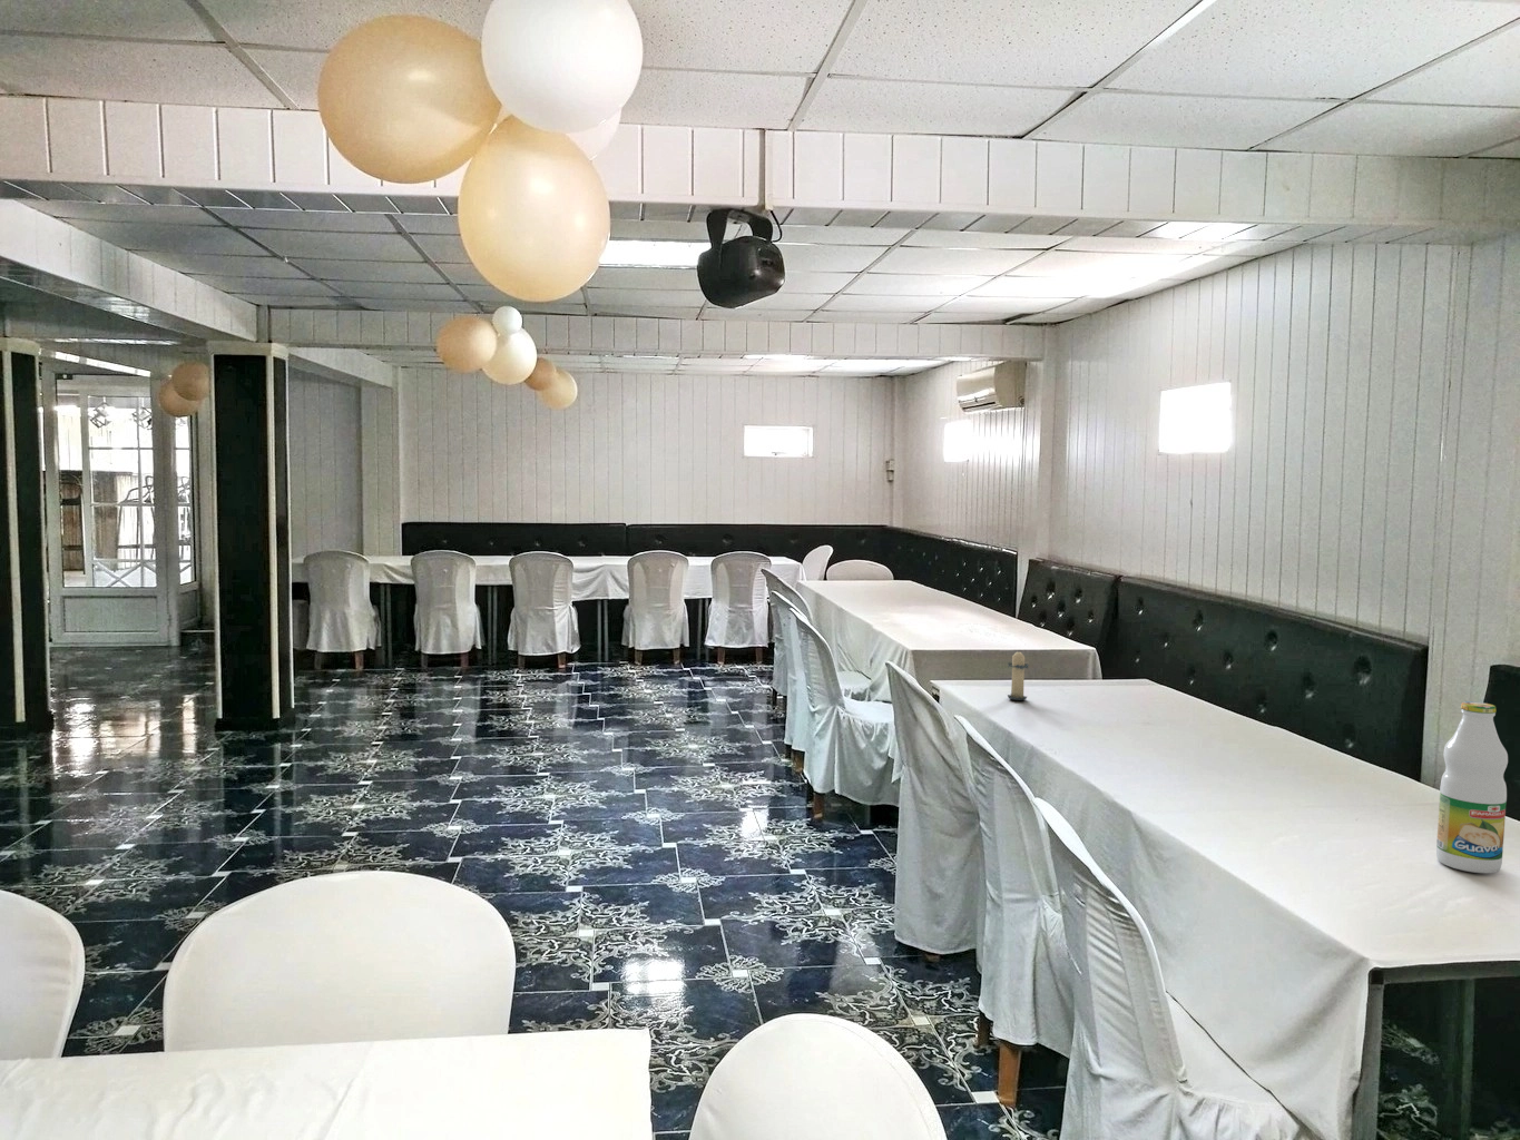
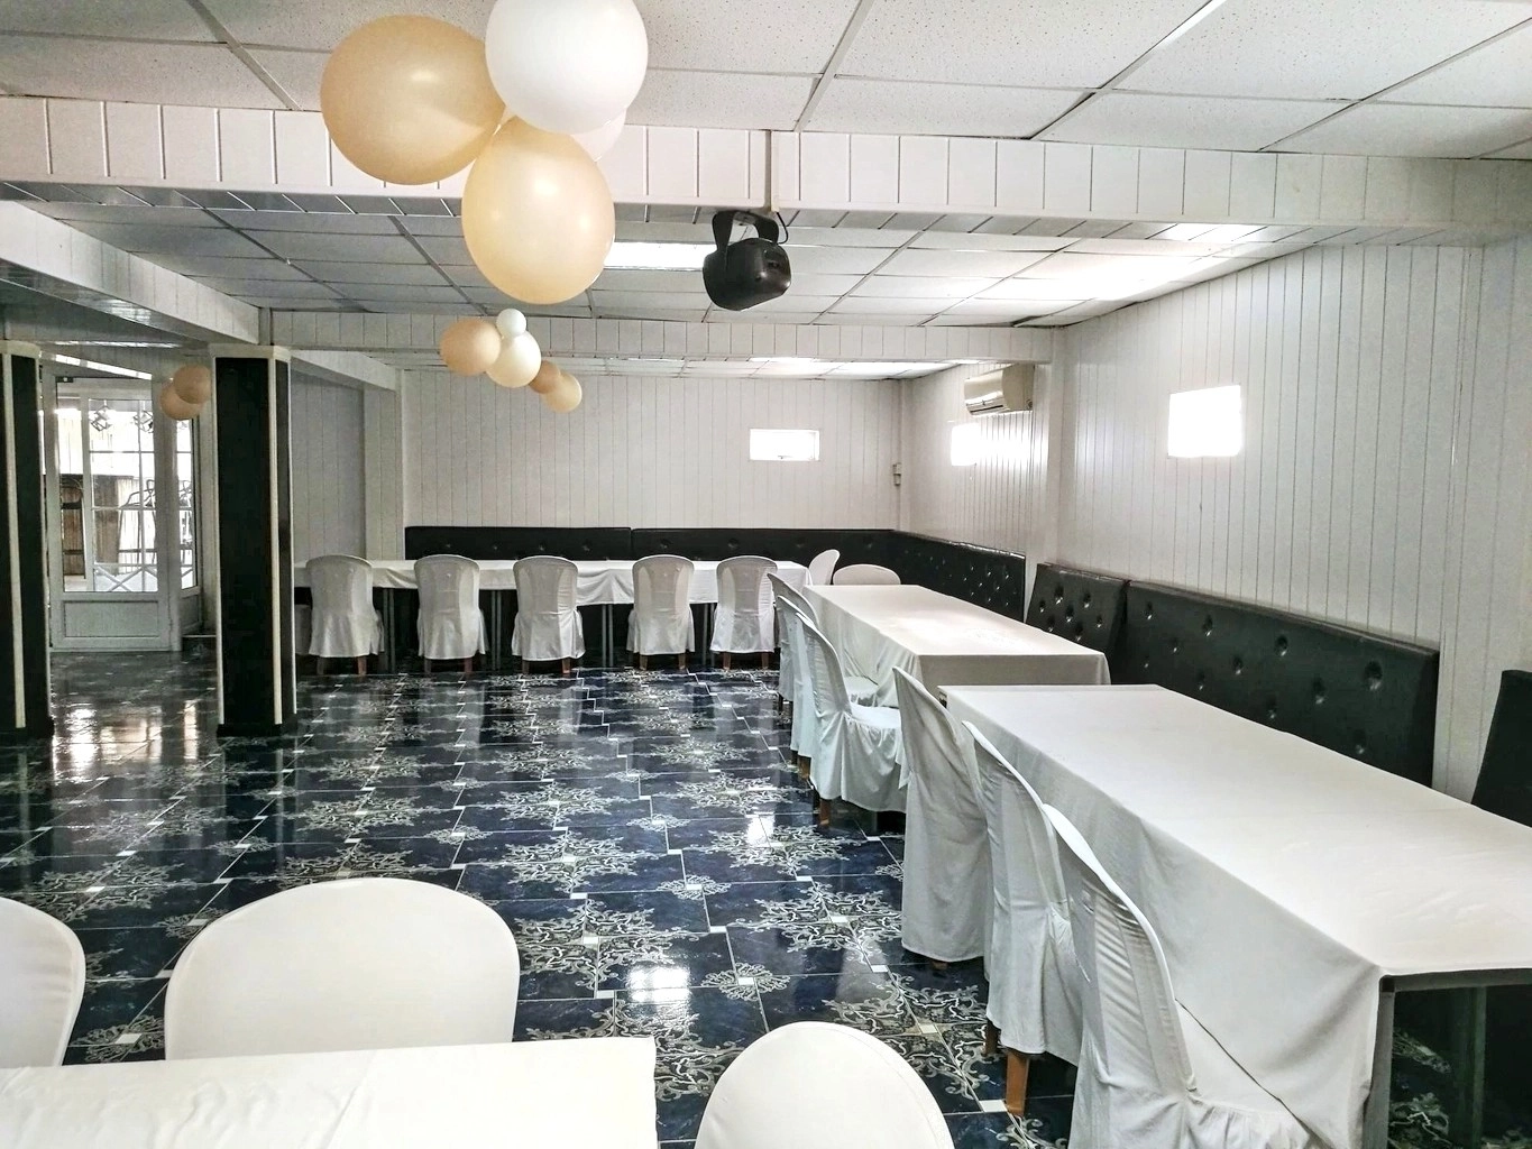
- candle (1018, 673)
- bottle (1473, 784)
